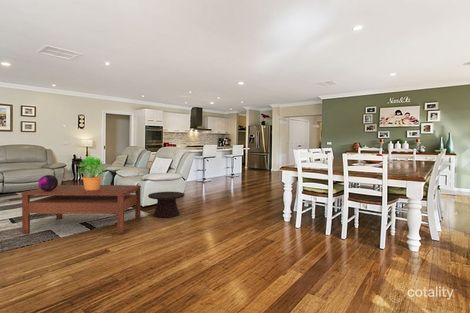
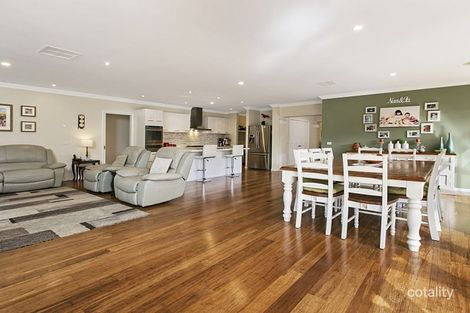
- side table (166, 204)
- decorative sphere (48, 182)
- coffee table (87, 207)
- potted plant (92, 171)
